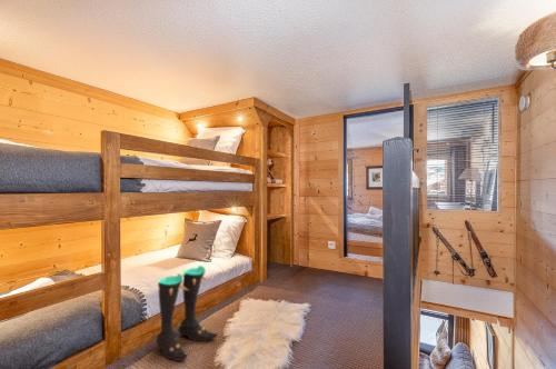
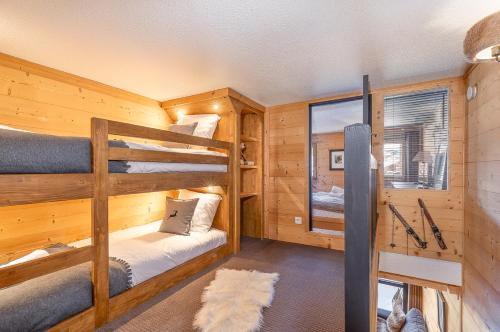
- boots (185, 309)
